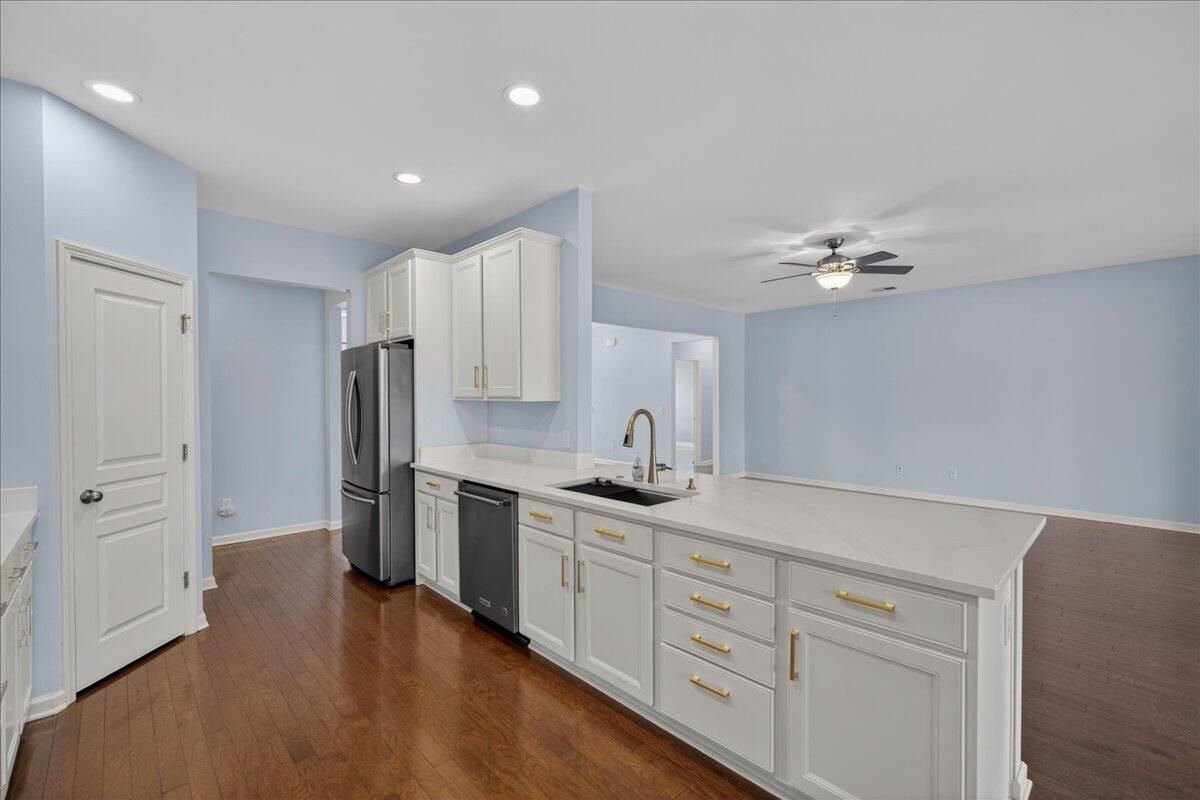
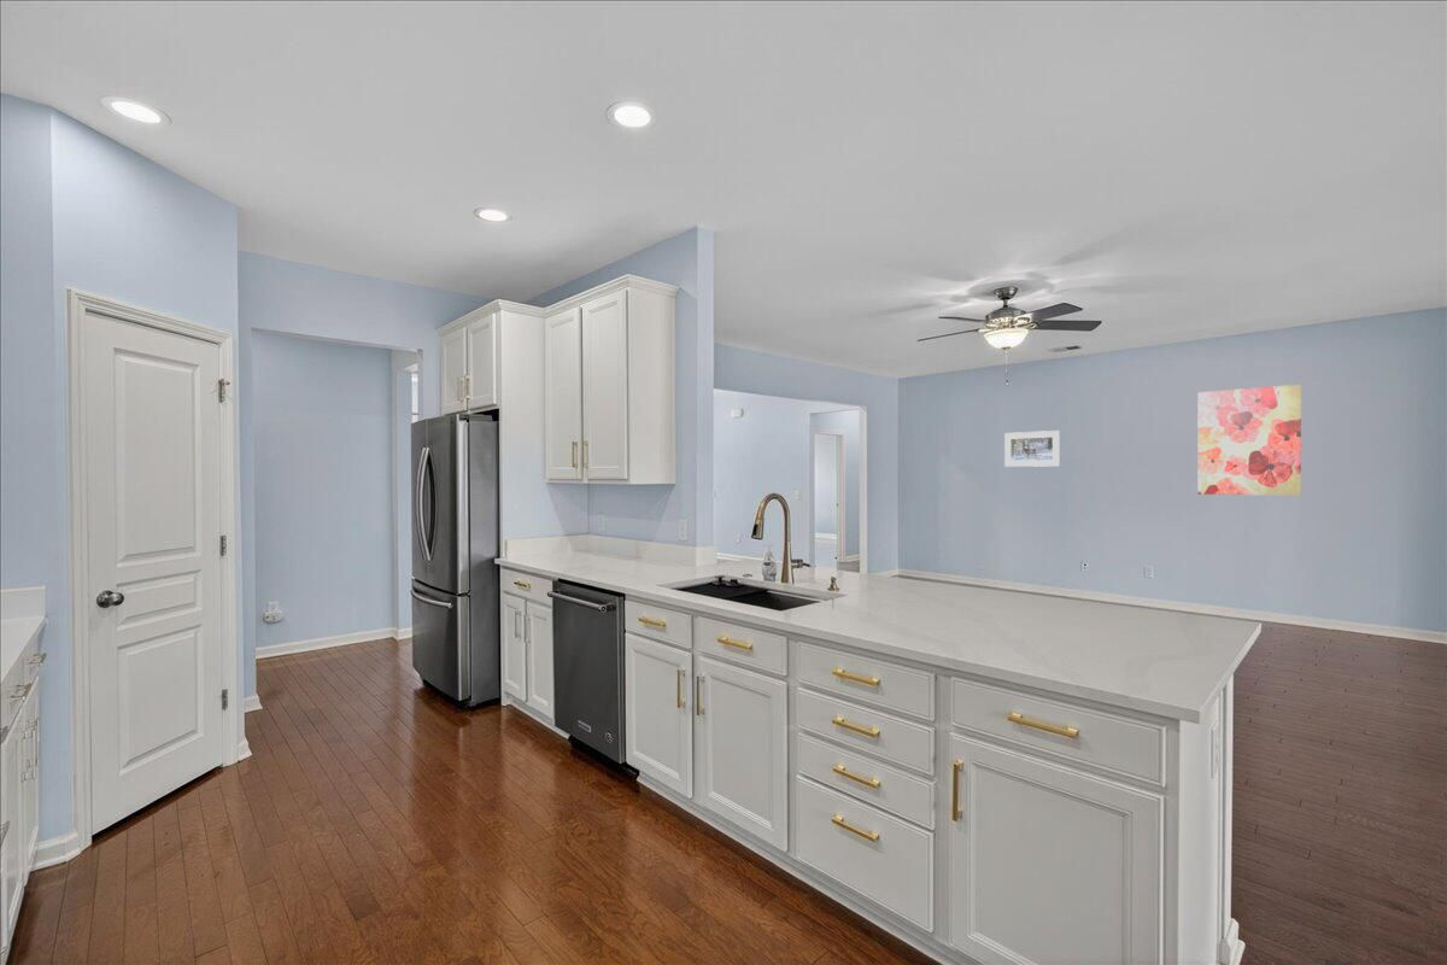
+ wall art (1247, 441)
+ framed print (1031, 449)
